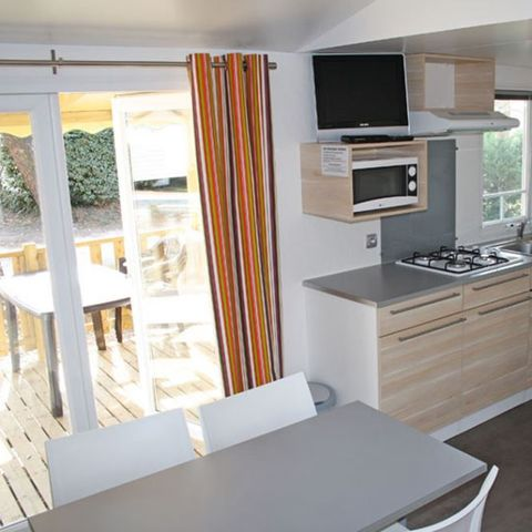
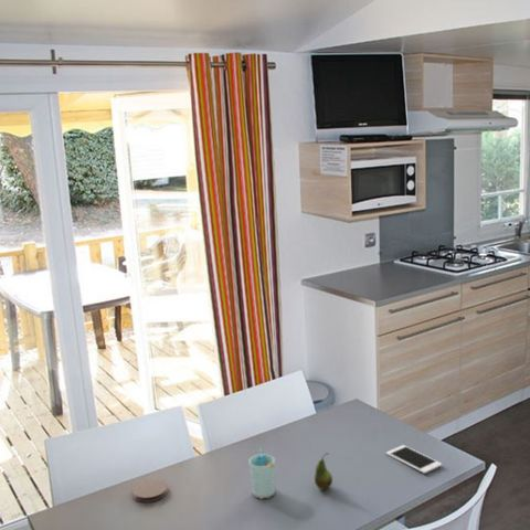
+ cell phone (413, 458)
+ cup (263, 473)
+ fruit (322, 468)
+ coaster (150, 490)
